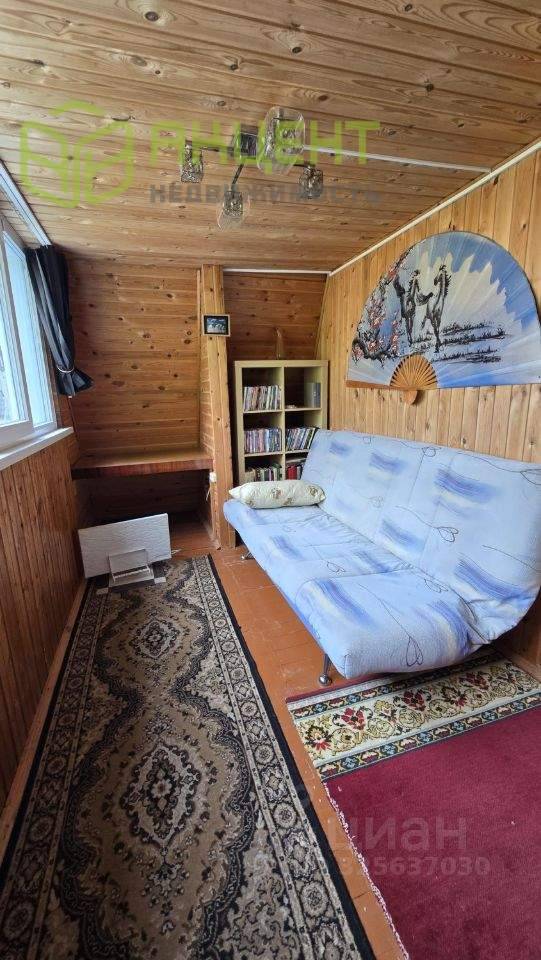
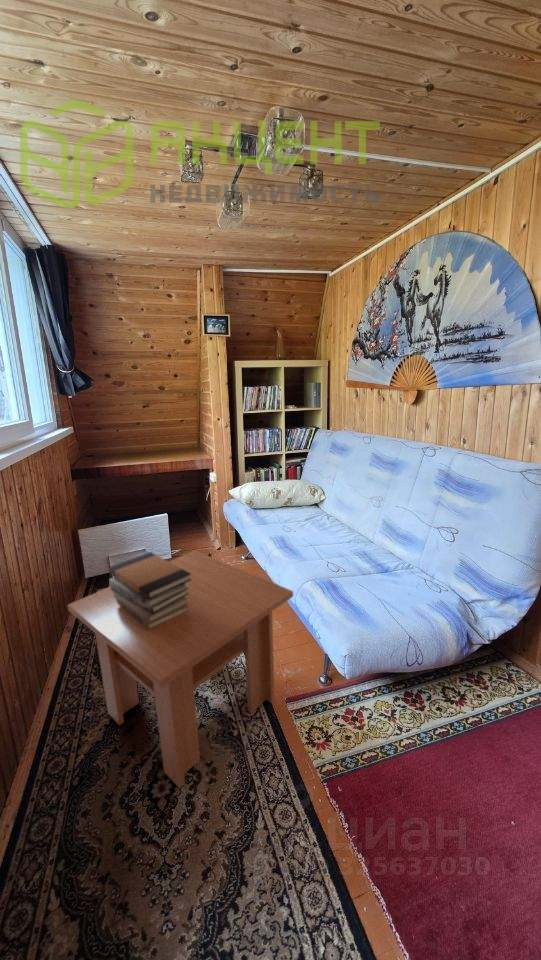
+ book stack (149, 587)
+ coffee table (187, 654)
